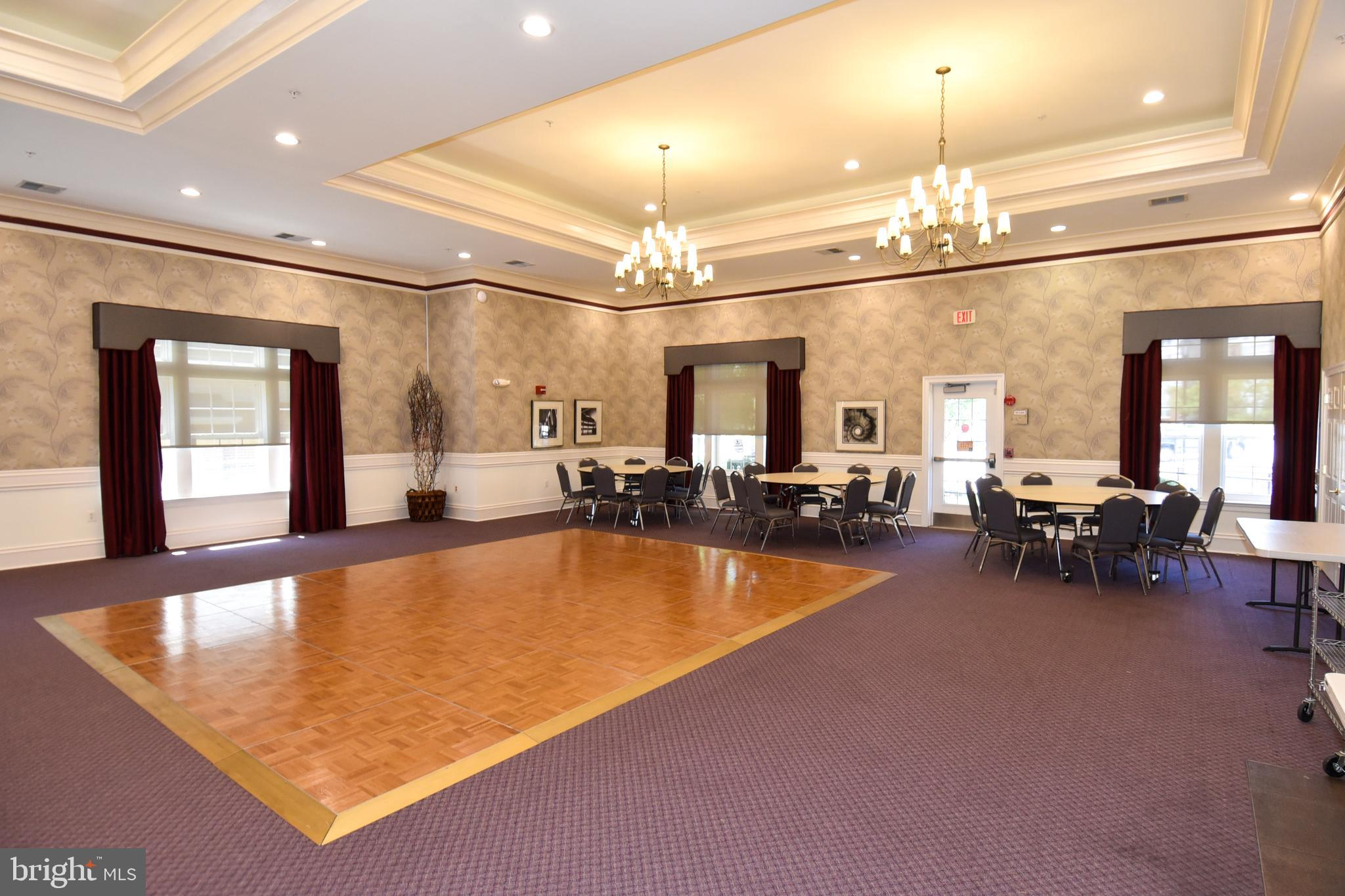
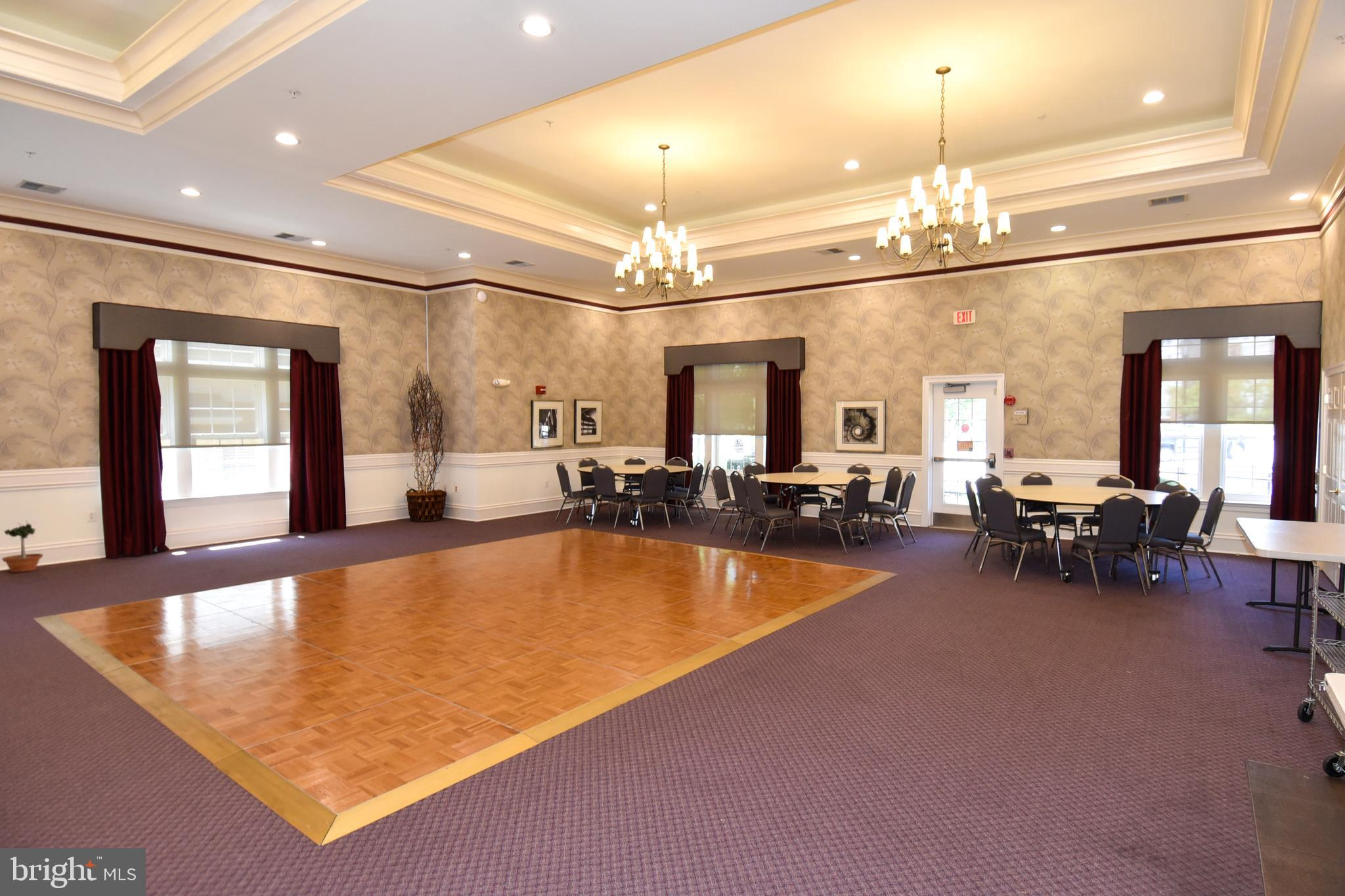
+ potted tree (22, 545)
